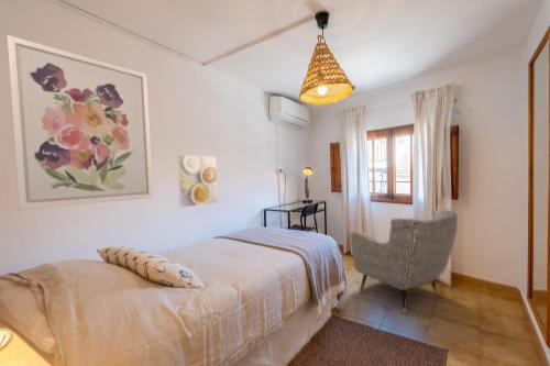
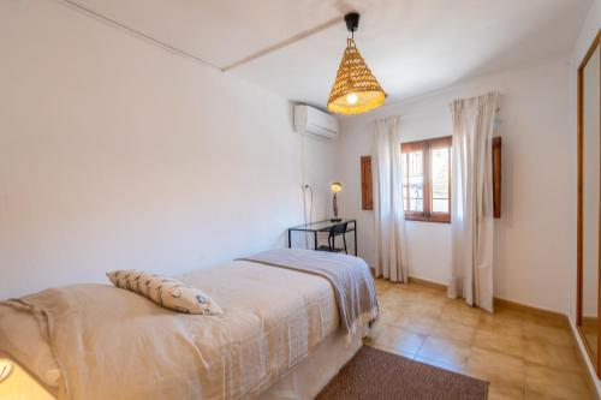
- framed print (198, 180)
- wall art (92, 131)
- armchair (403, 253)
